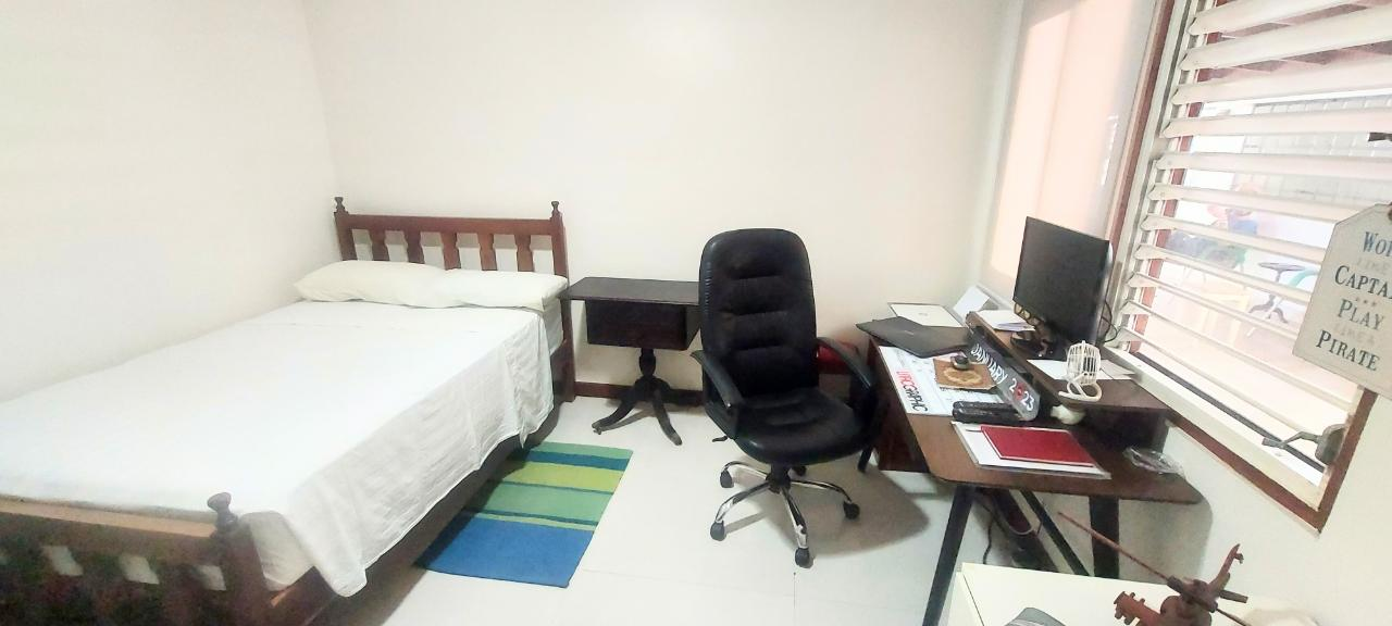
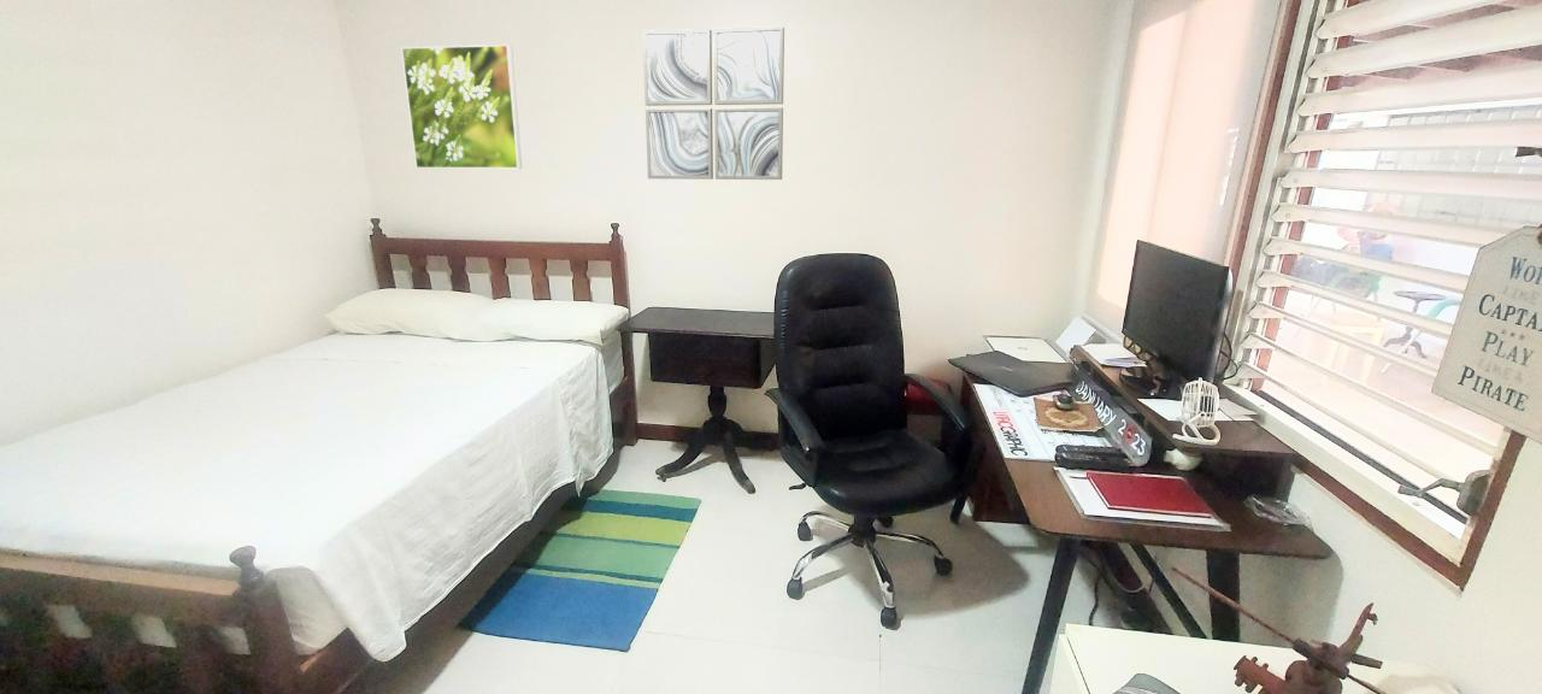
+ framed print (461, 108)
+ wall art (714, 108)
